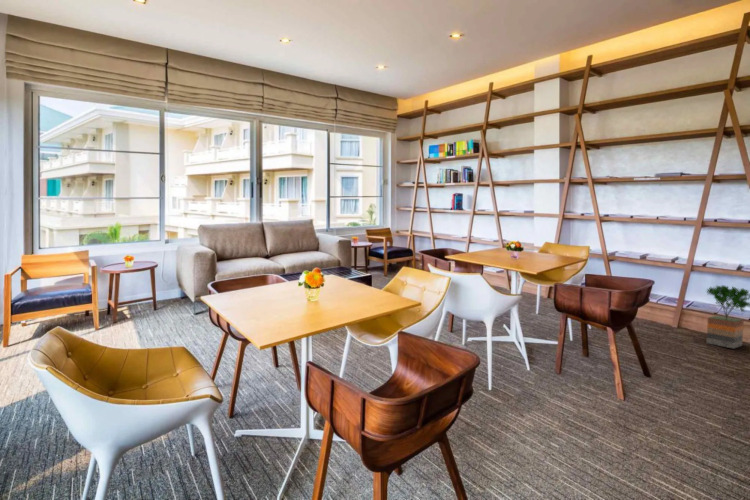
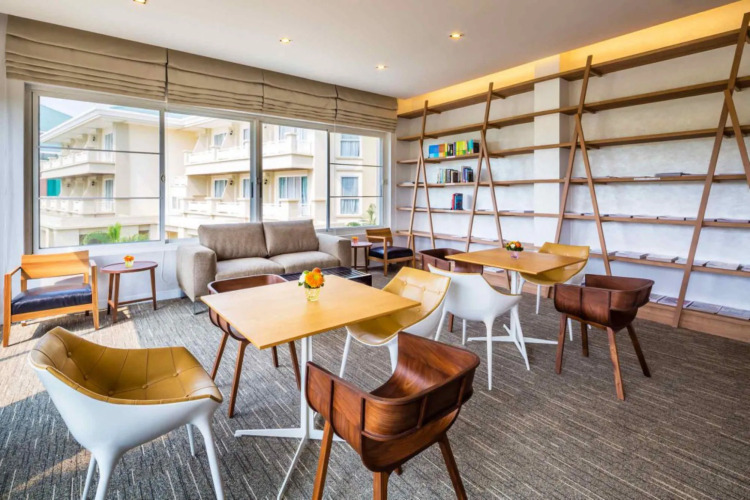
- potted tree (727, 315)
